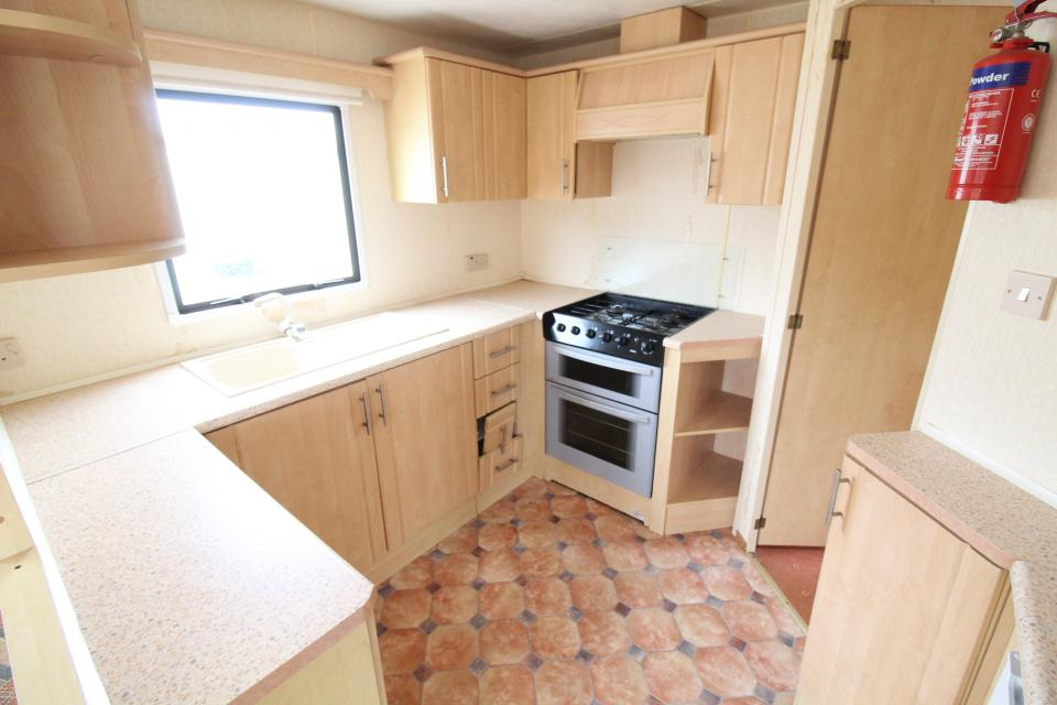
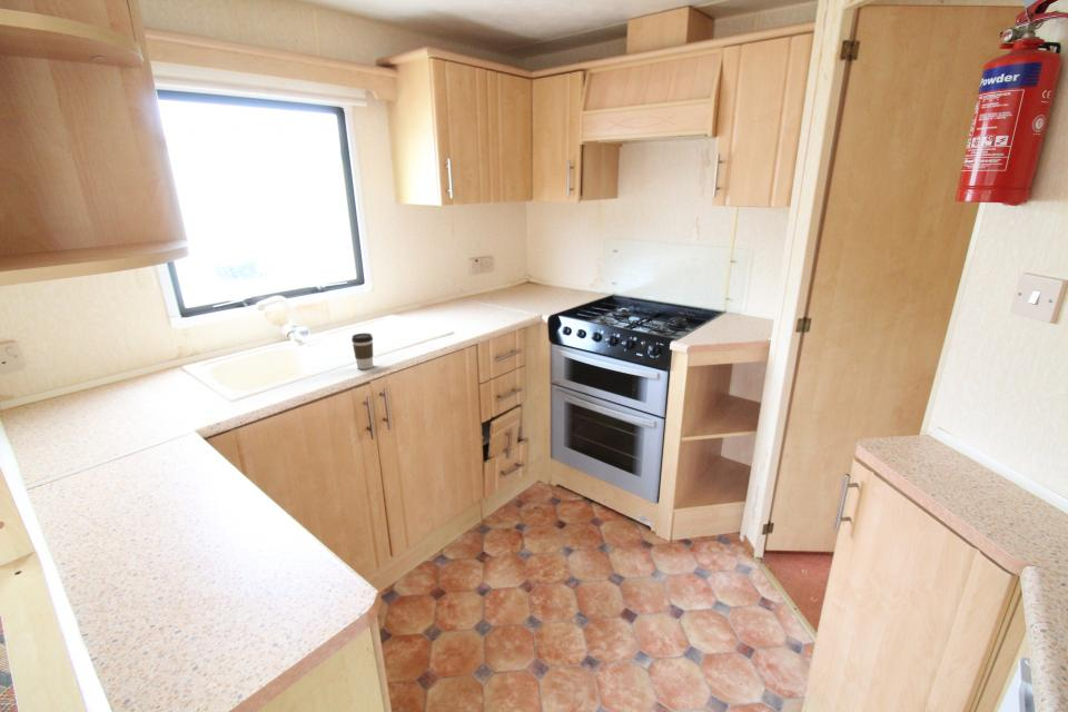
+ coffee cup (363, 350)
